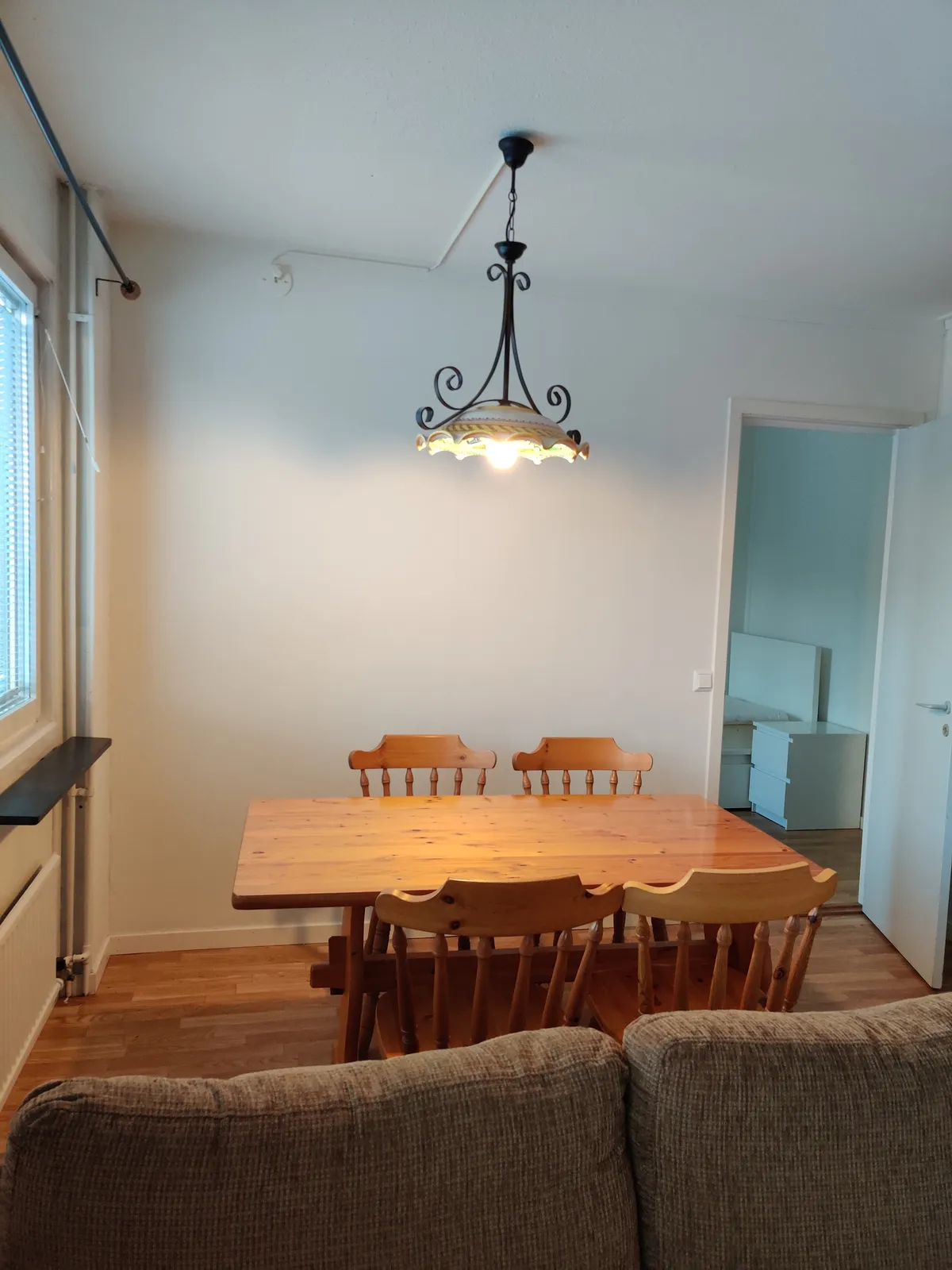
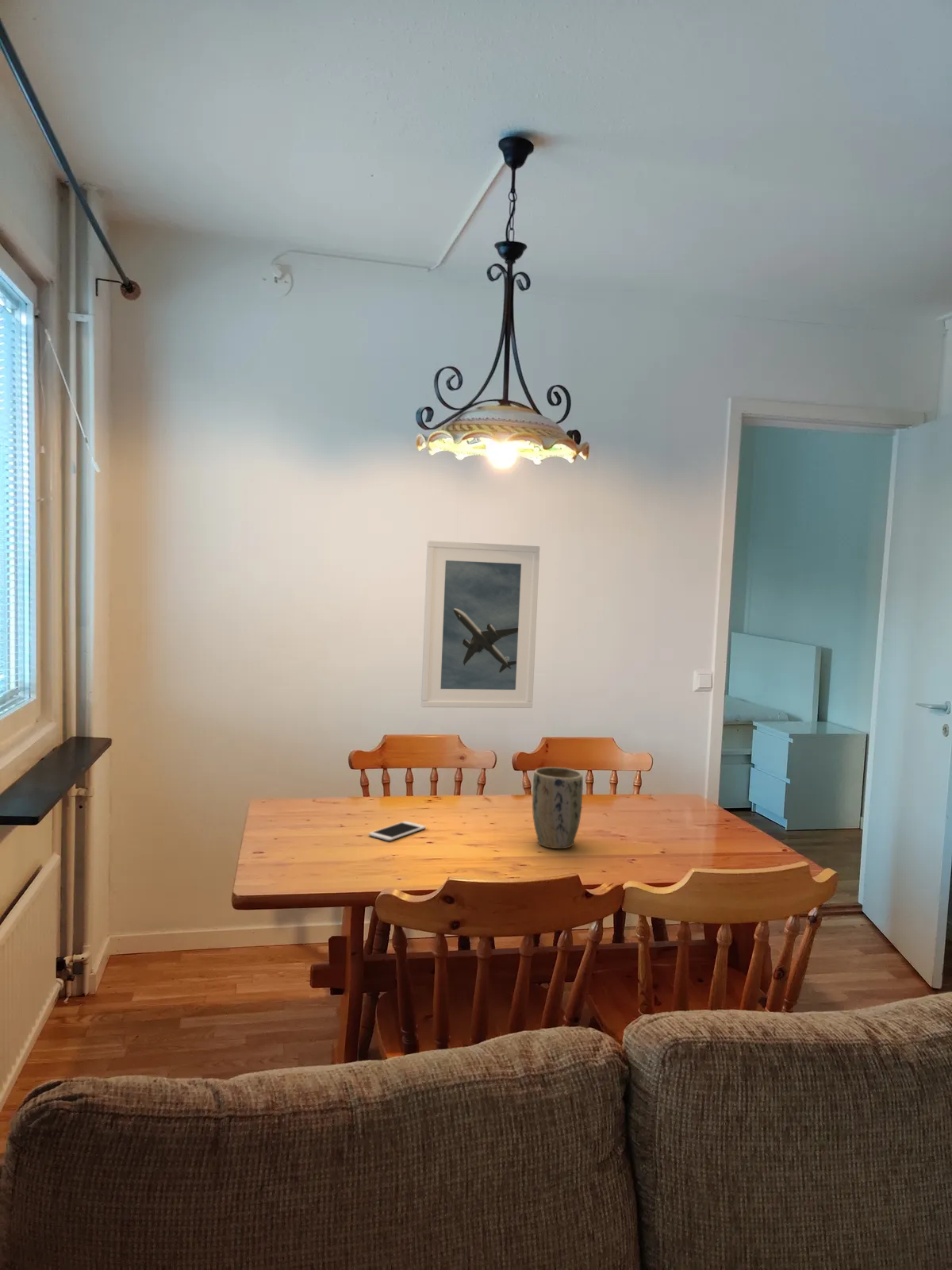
+ cell phone (397, 830)
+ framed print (481, 625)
+ plant pot (556, 807)
